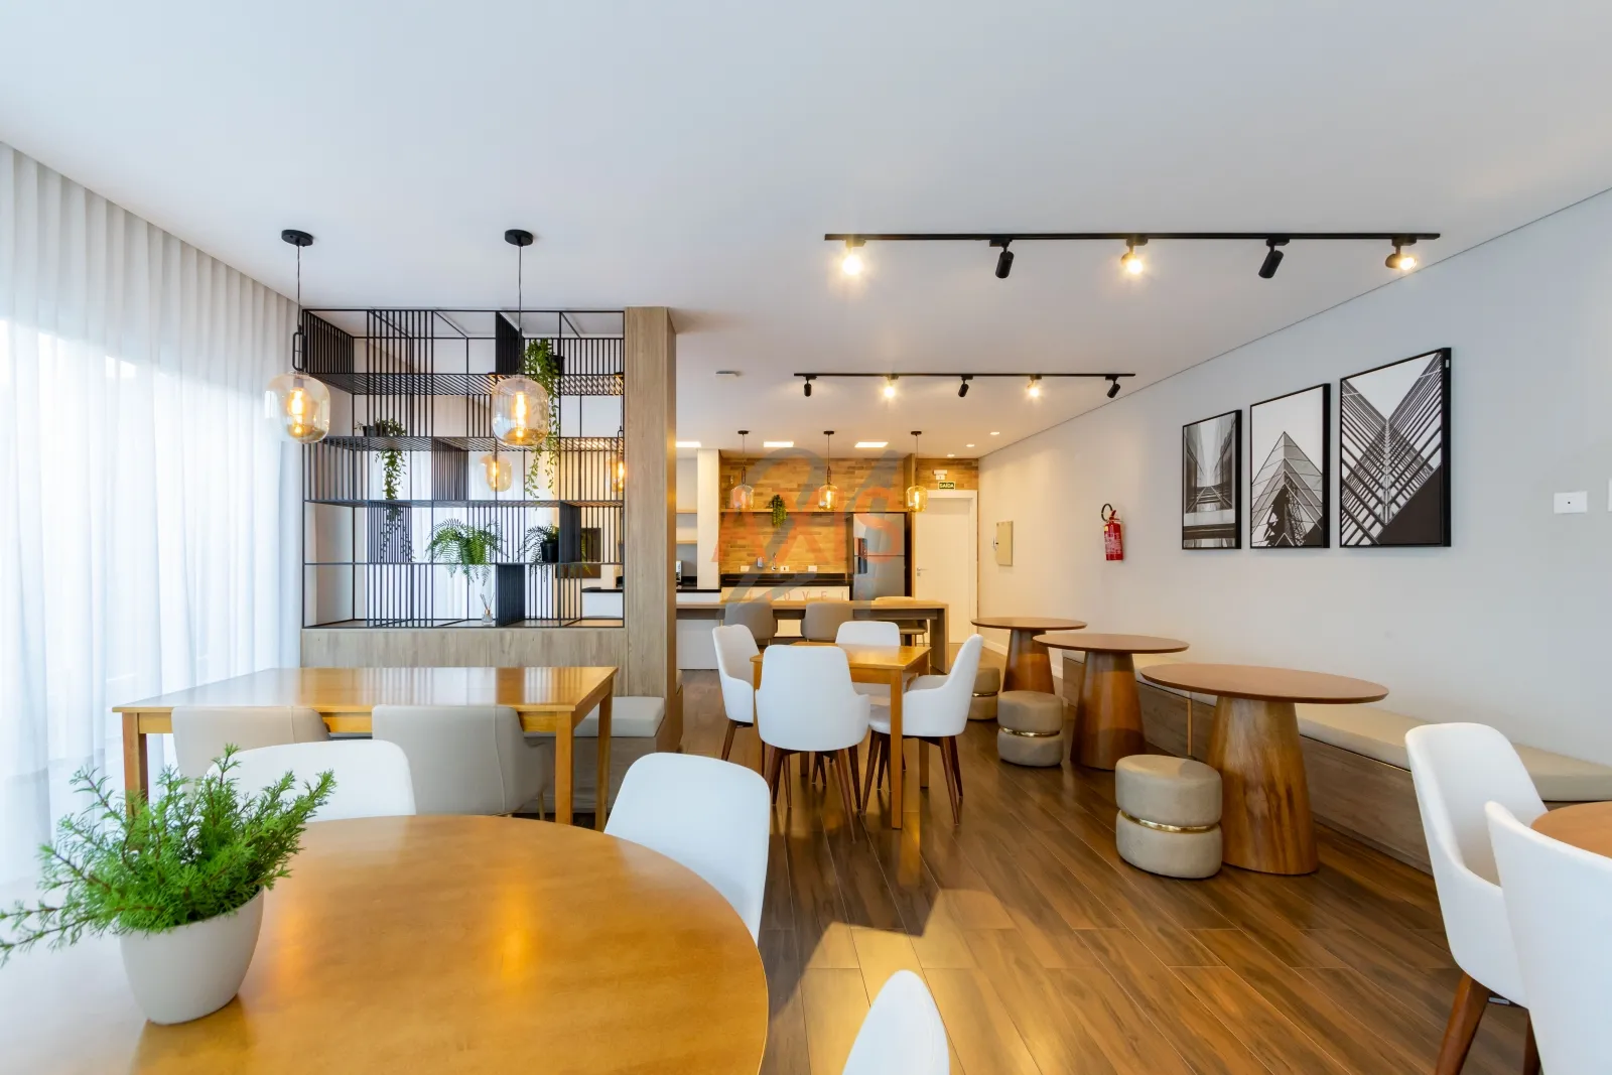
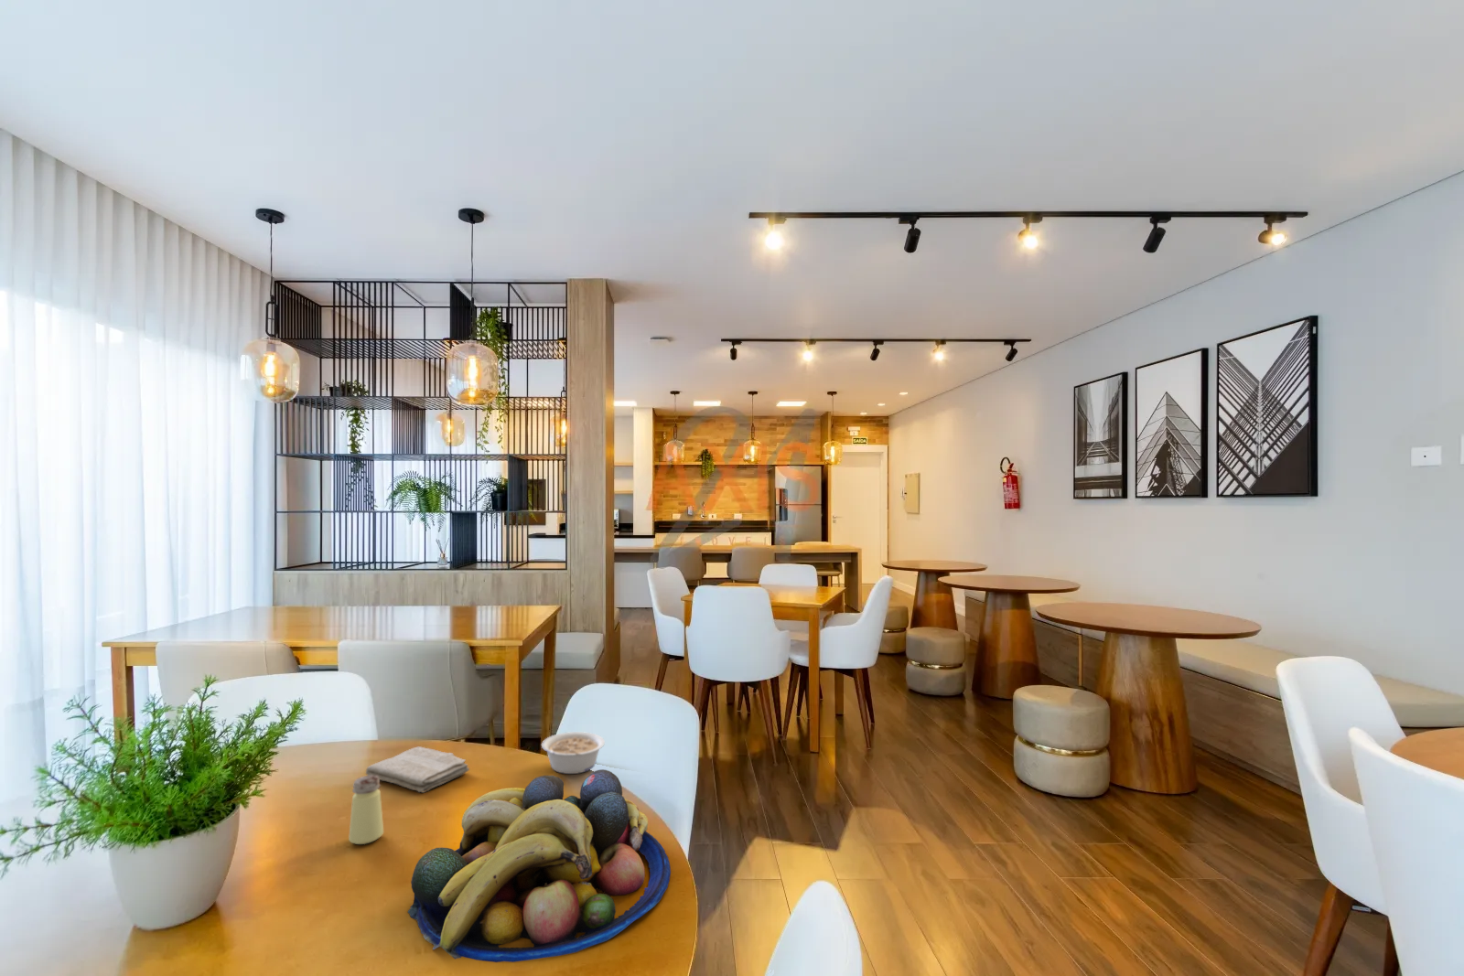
+ fruit bowl (549, 837)
+ legume (575, 752)
+ saltshaker (366, 807)
+ washcloth (418, 768)
